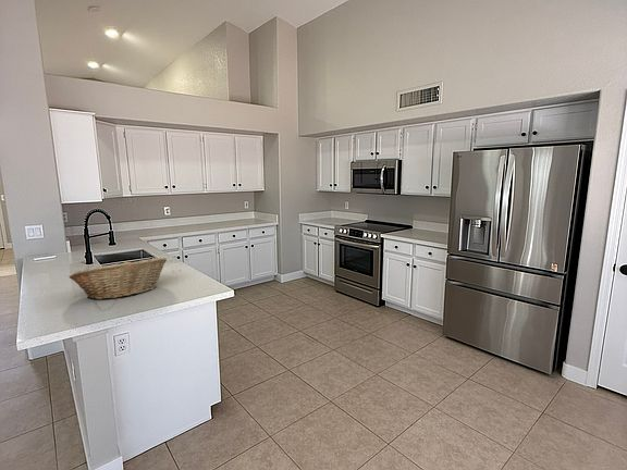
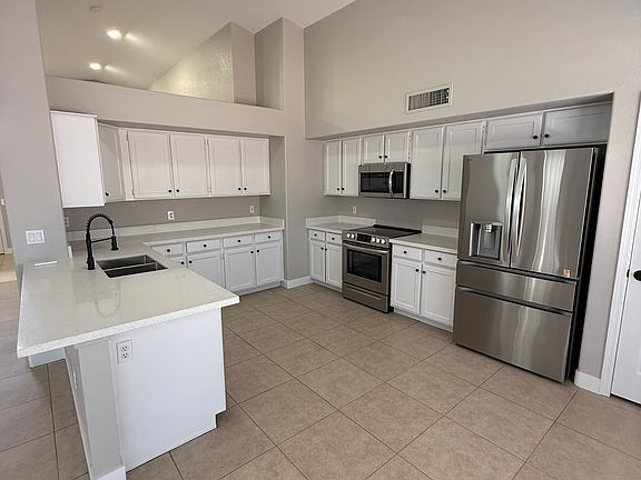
- fruit basket (122, 274)
